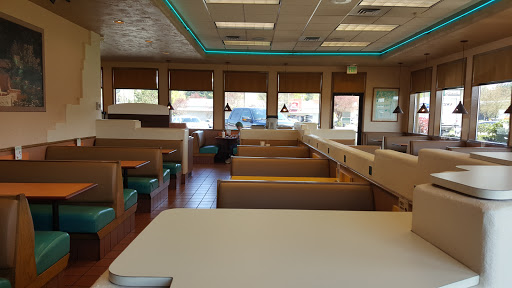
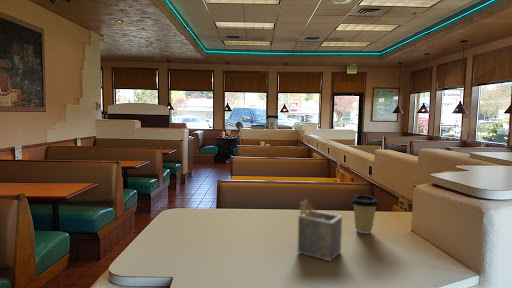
+ napkin holder (319, 227)
+ coffee cup (364, 214)
